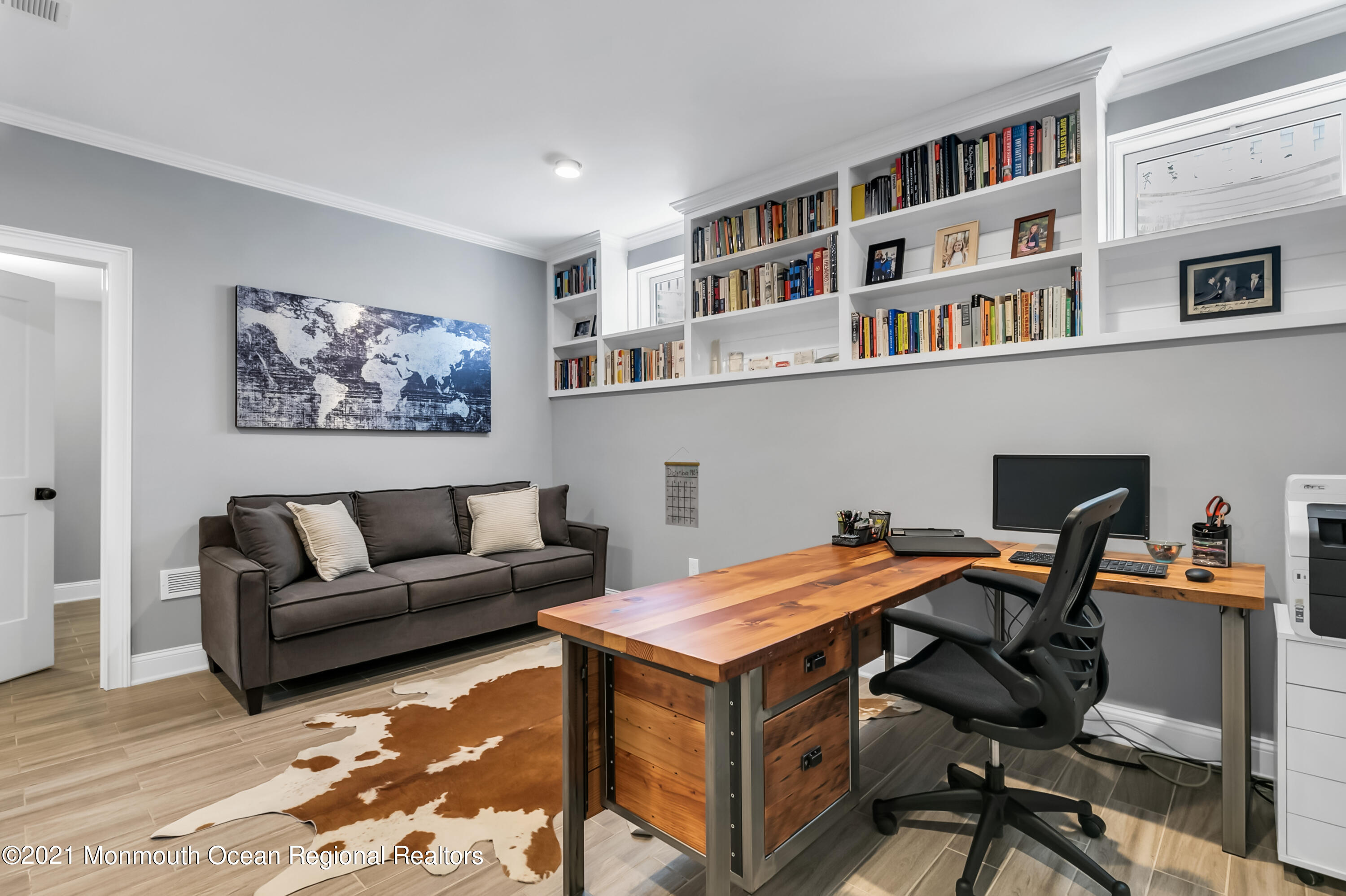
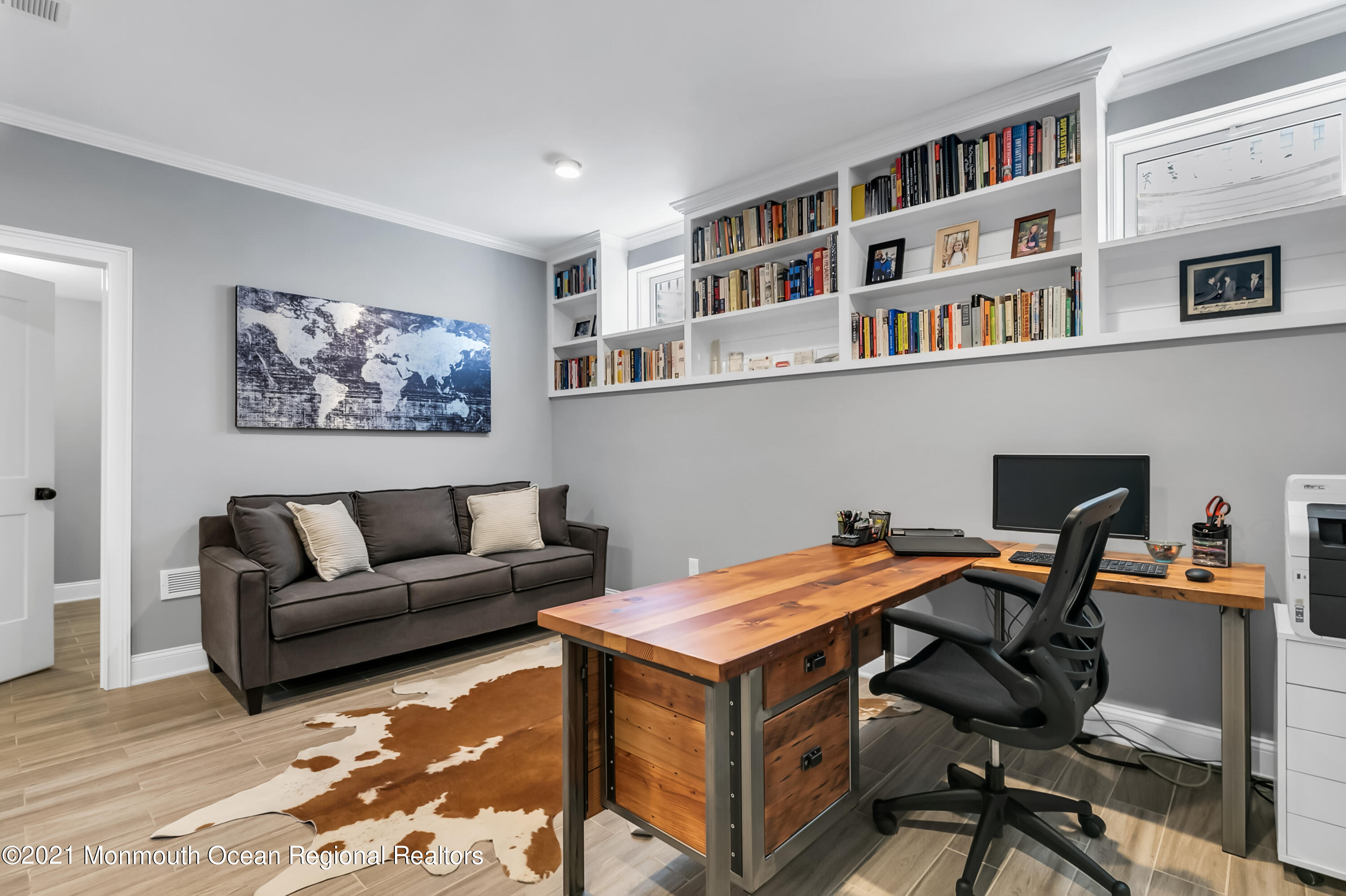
- calendar (682, 486)
